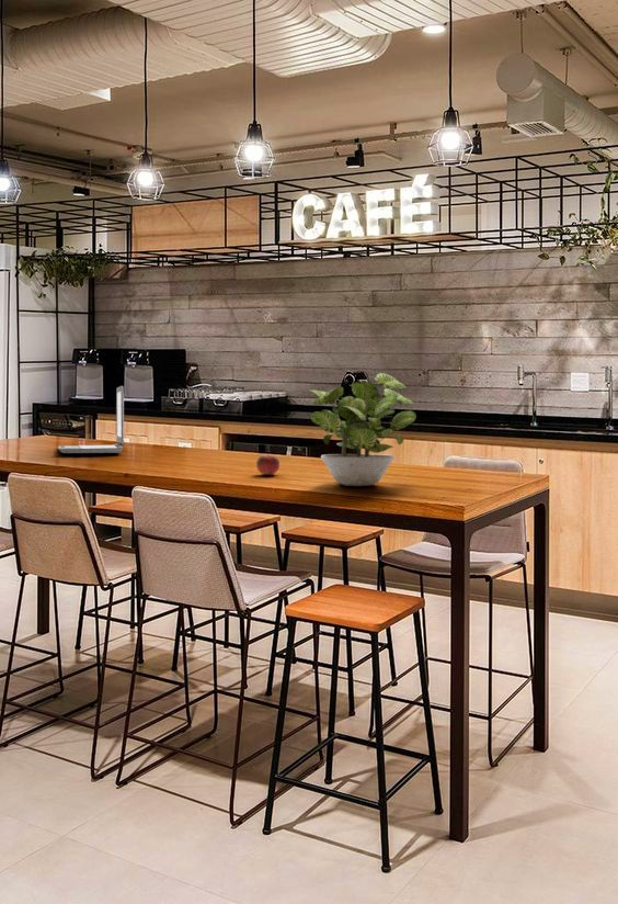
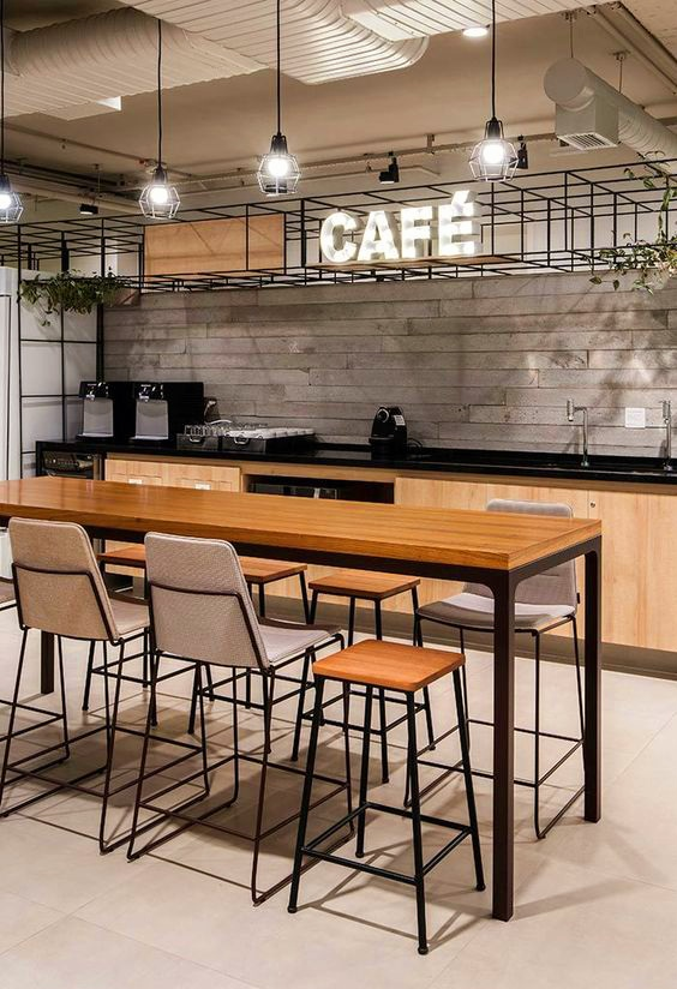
- potted plant (363, 428)
- fruit (267, 464)
- laptop (116, 418)
